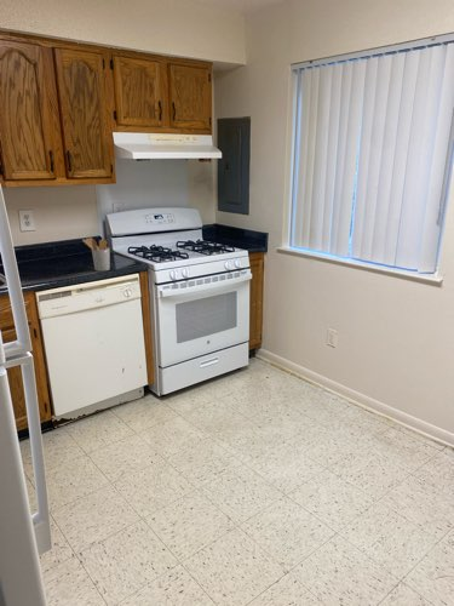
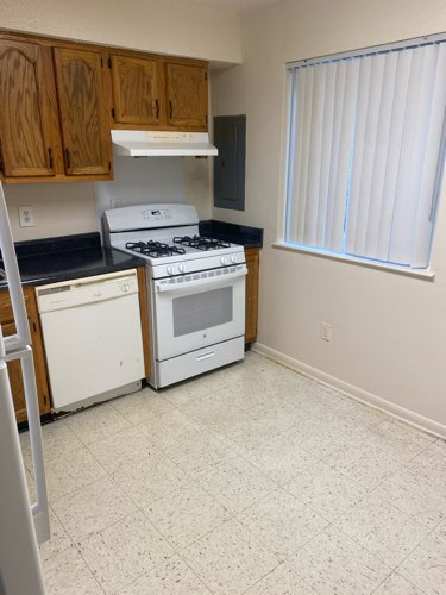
- utensil holder (97, 253)
